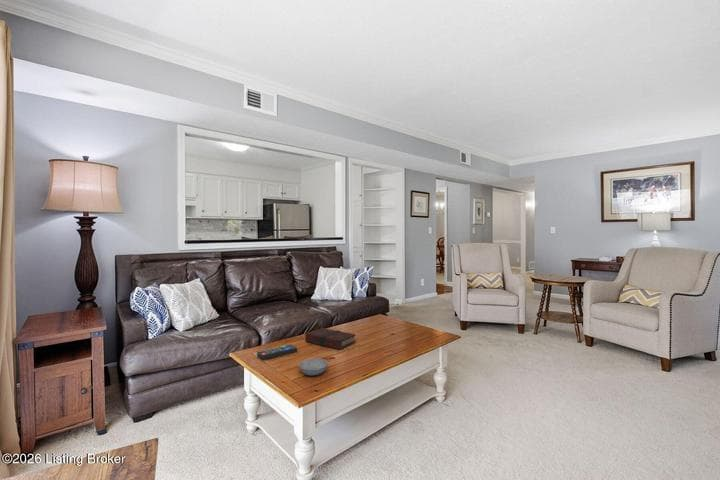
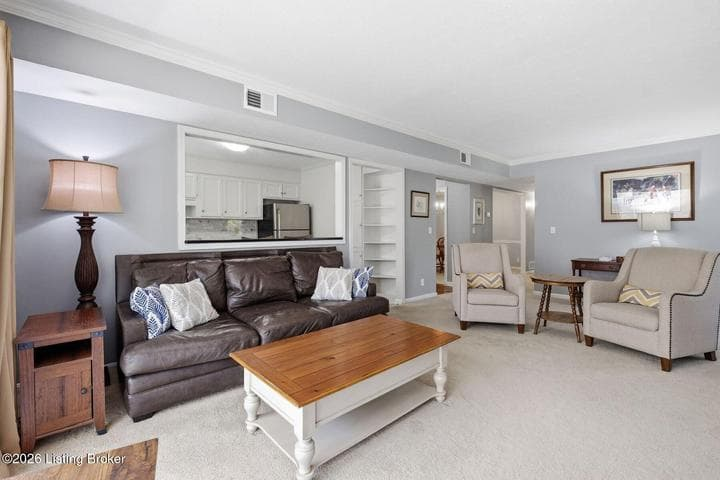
- bowl (313, 368)
- book (330, 337)
- remote control (277, 351)
